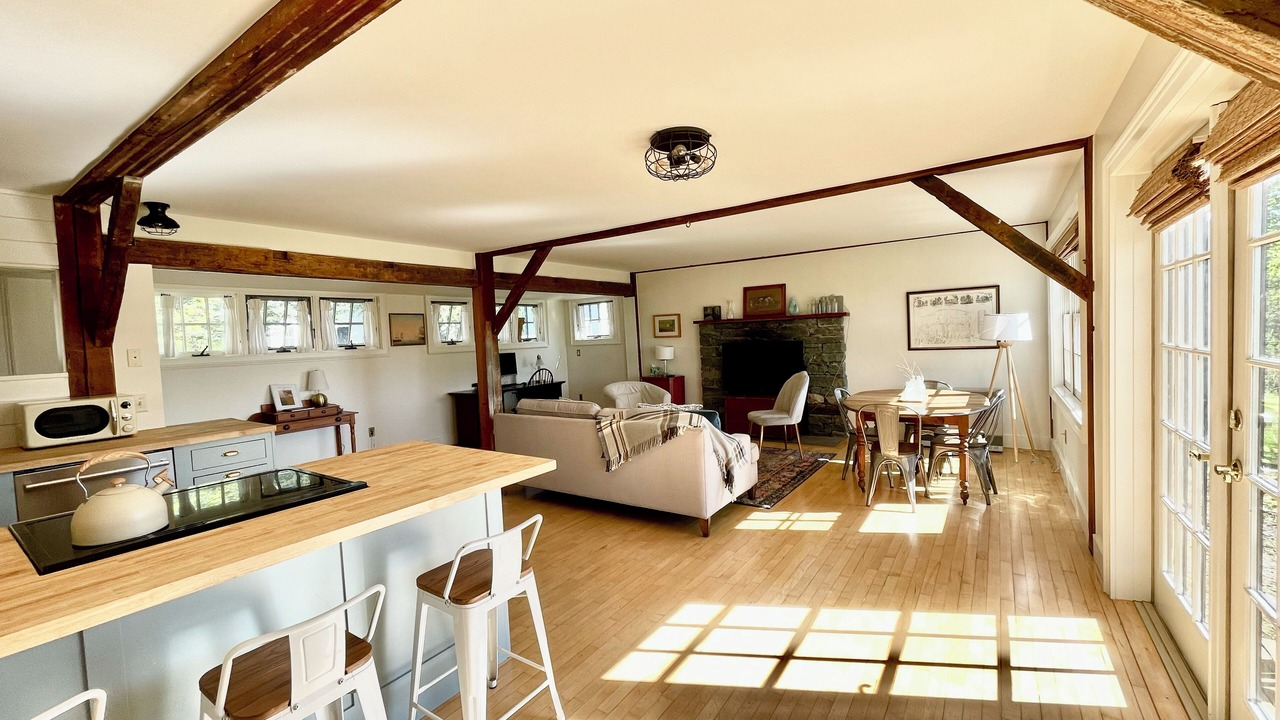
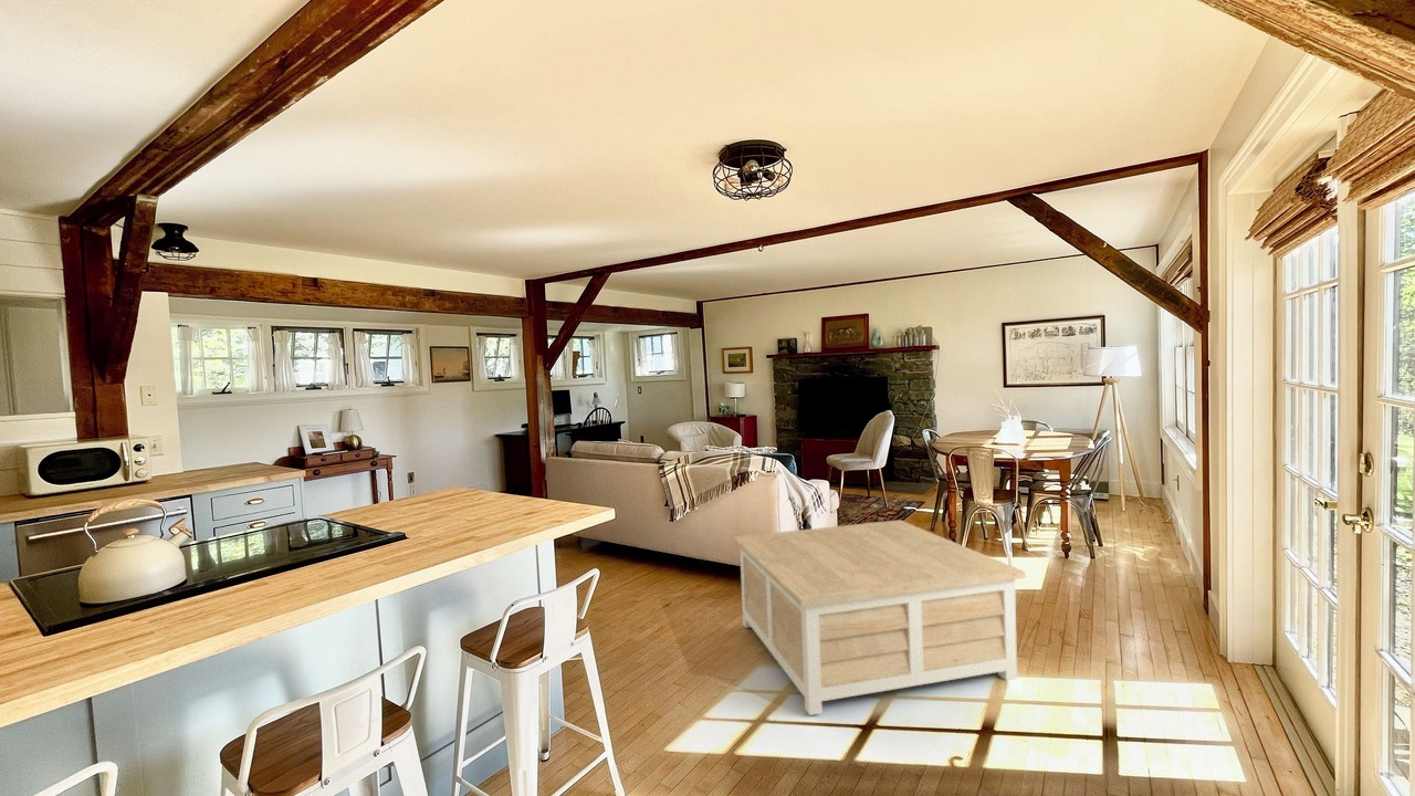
+ coffee table (862, 600)
